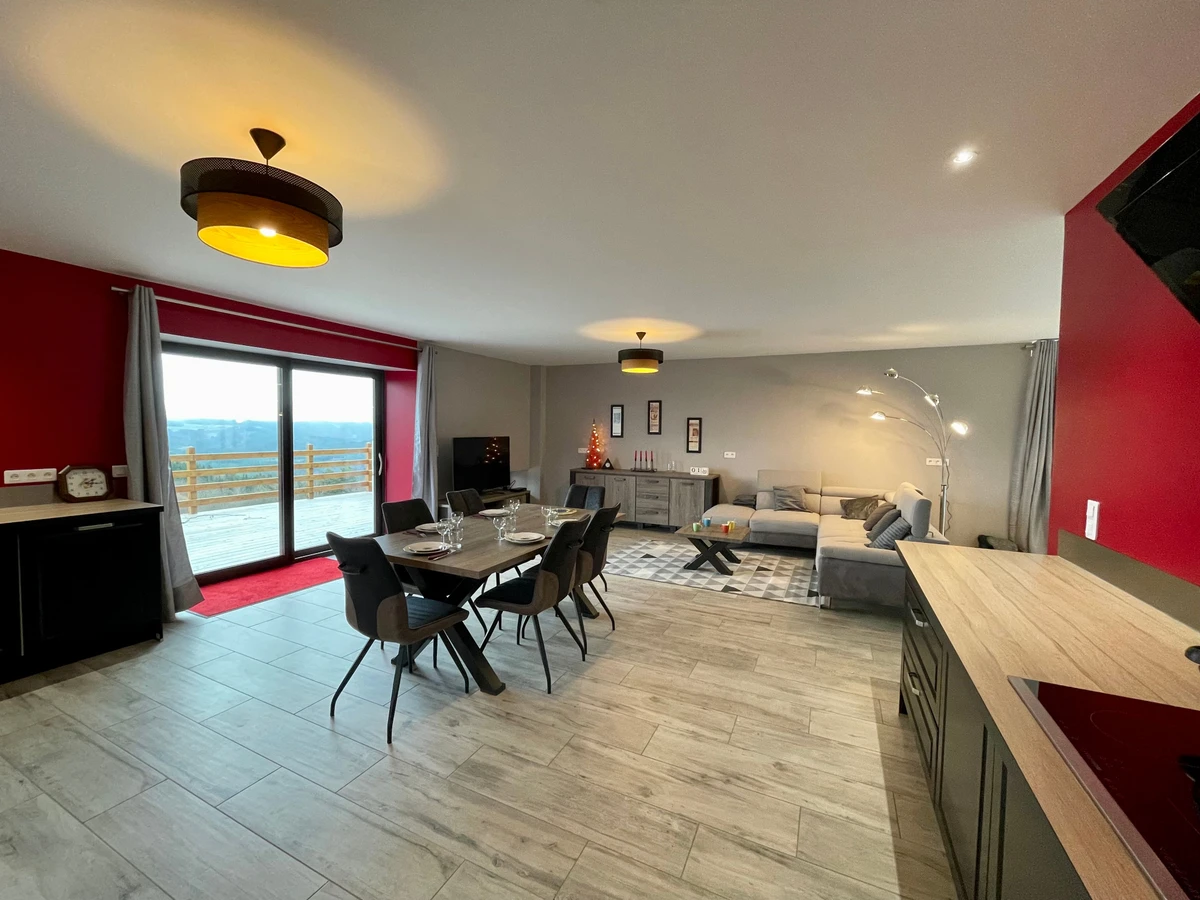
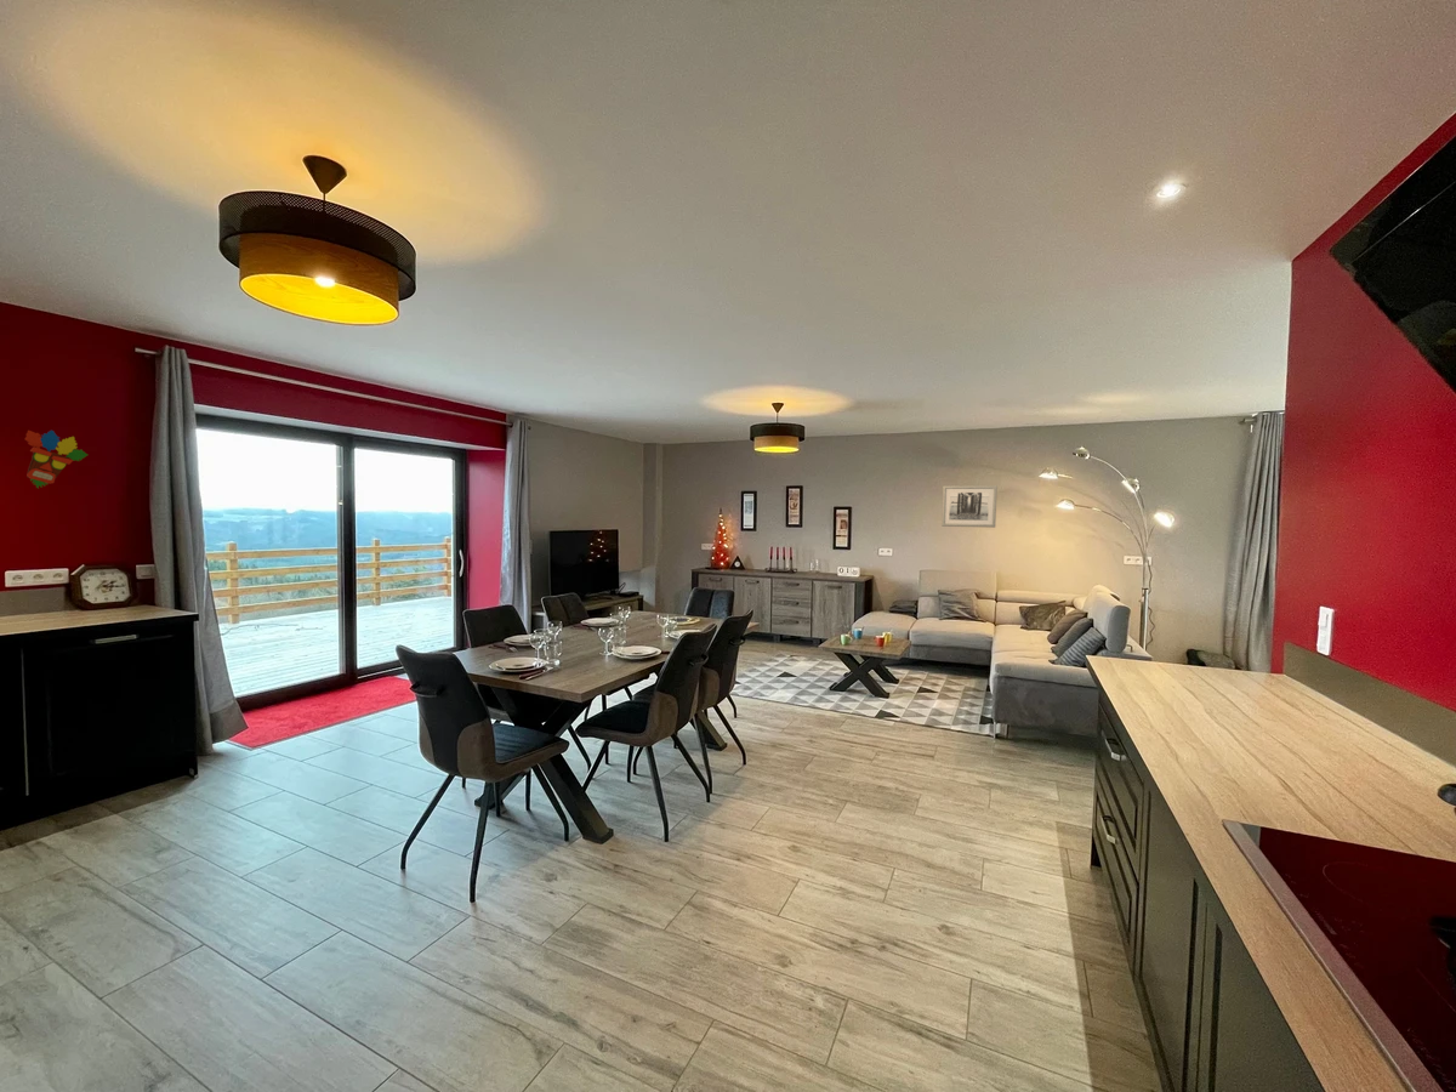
+ decorative mask (58, 460)
+ wall art (968, 506)
